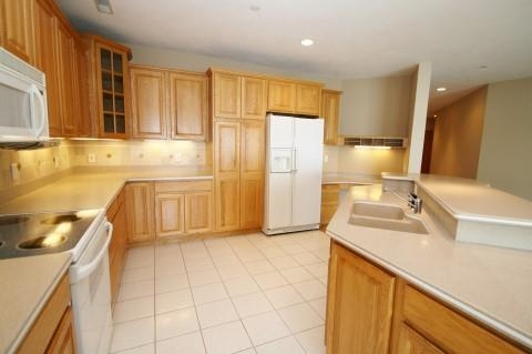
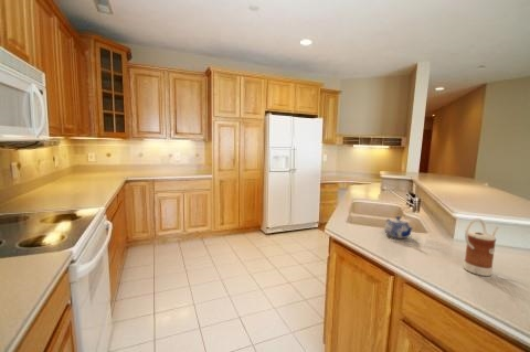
+ kettle (480, 244)
+ teapot (399, 226)
